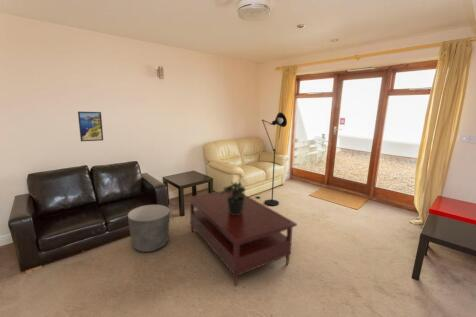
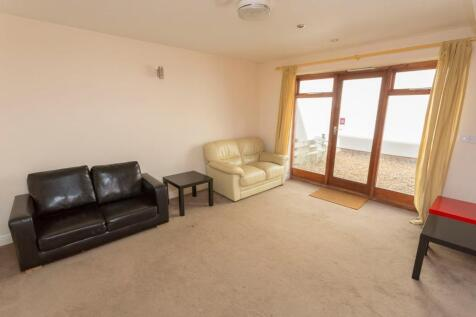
- potted plant (234, 196)
- planter (149, 228)
- coffee table (234, 227)
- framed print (91, 126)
- floor lamp (274, 158)
